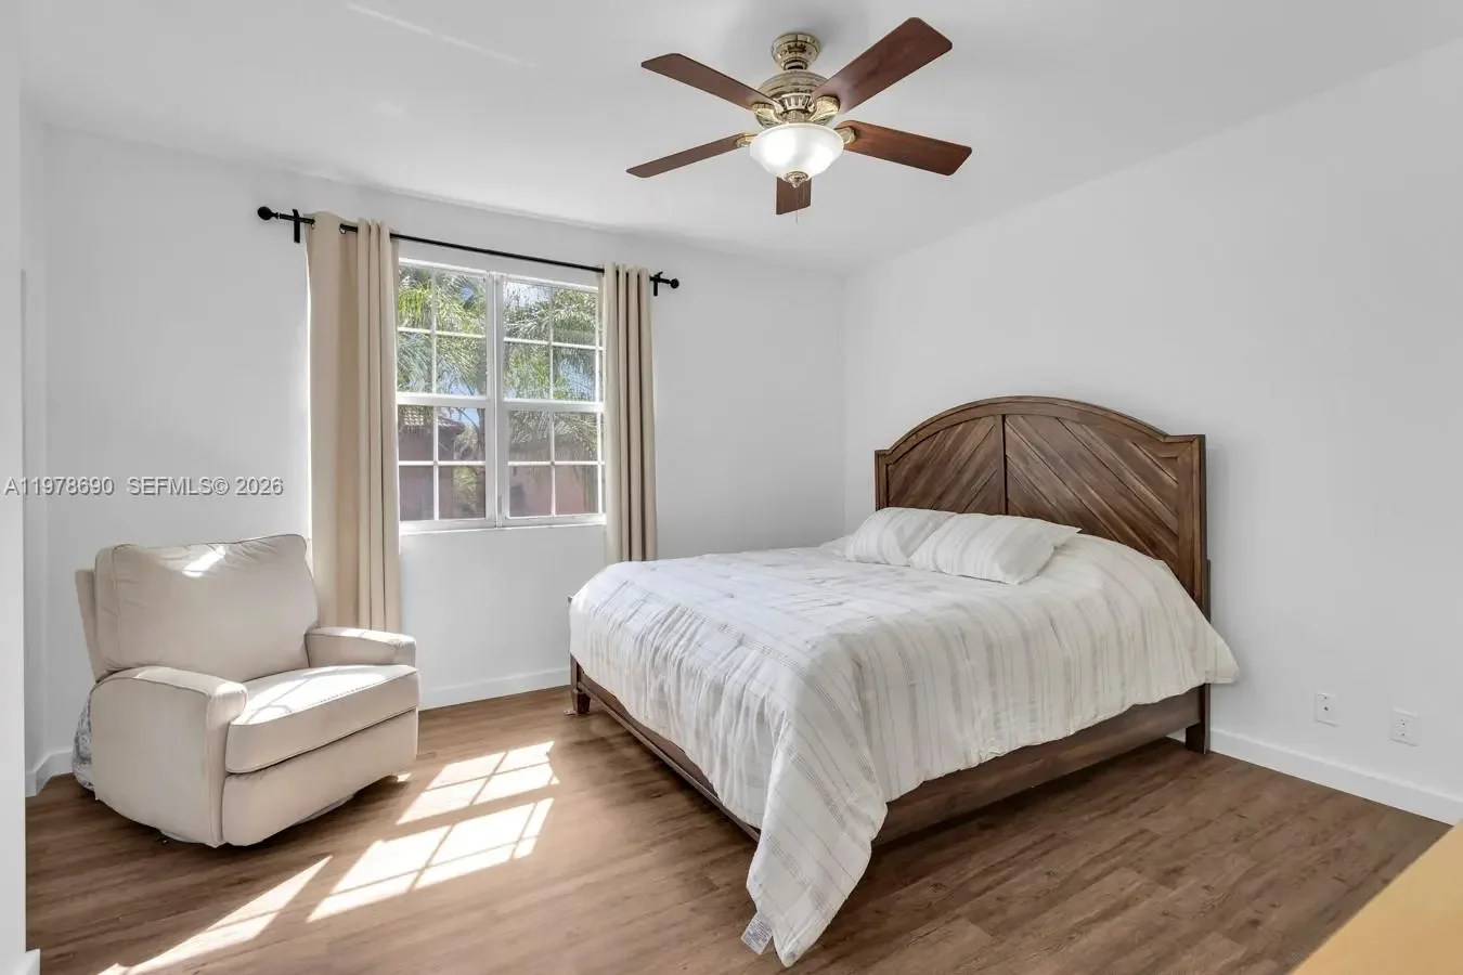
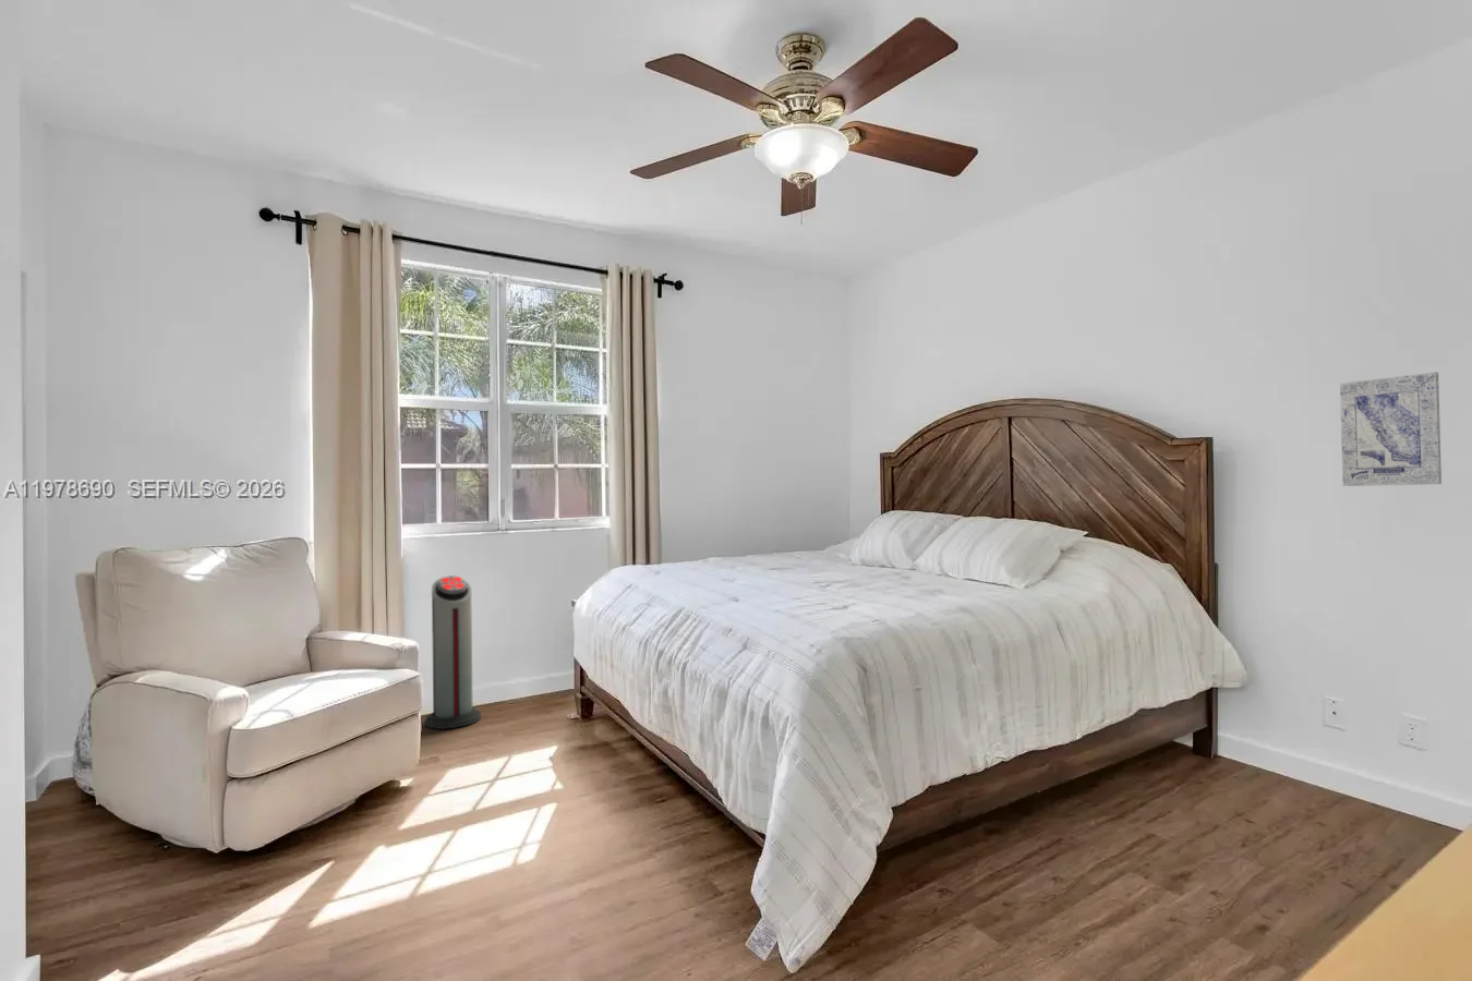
+ air purifier (451, 647)
+ wall art (1388, 430)
